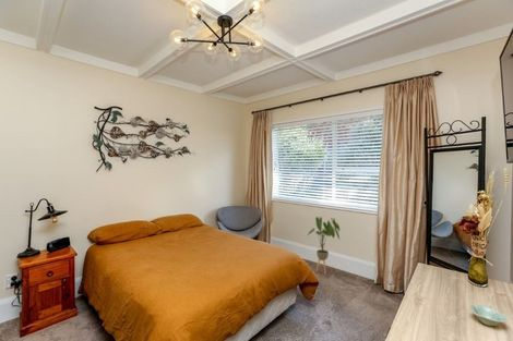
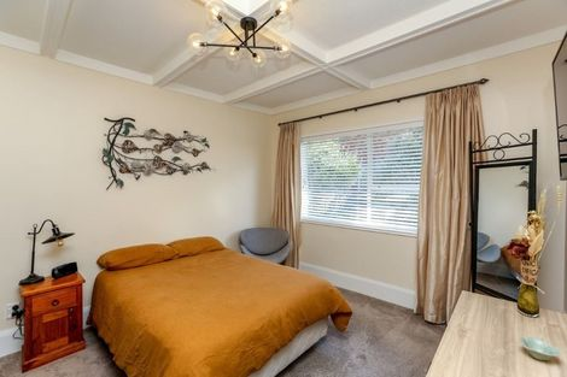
- house plant (324, 244)
